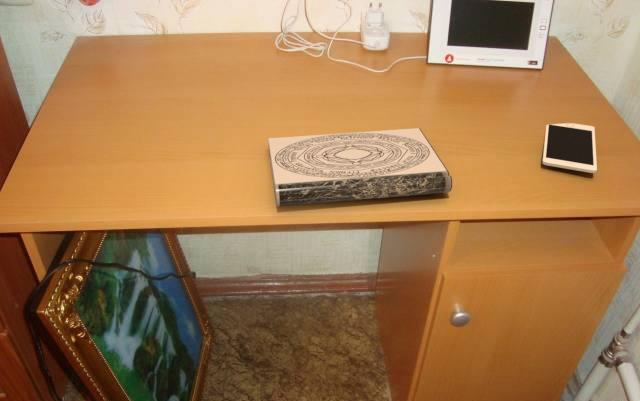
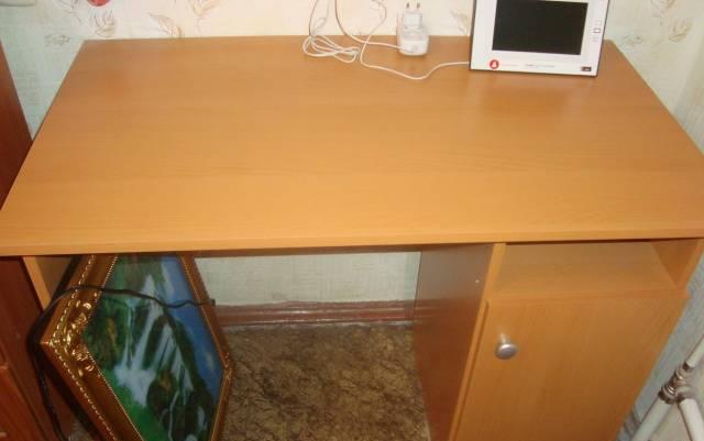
- cell phone (569, 144)
- book (354, 165)
